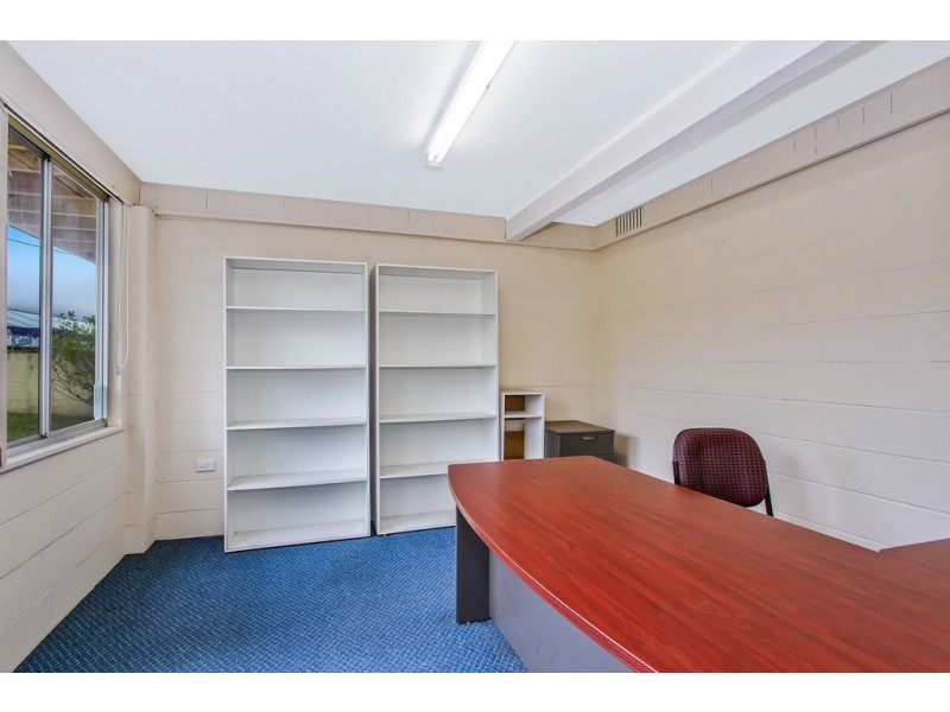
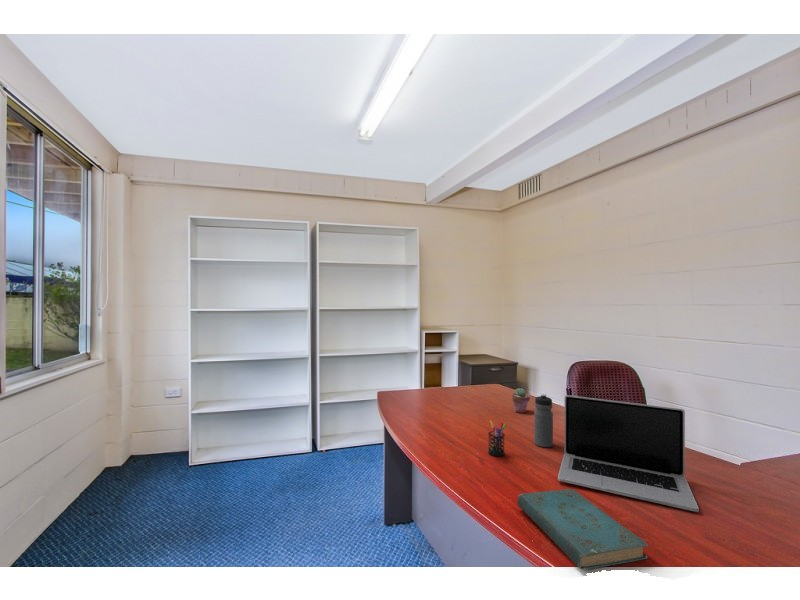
+ potted succulent (520, 399)
+ book (575, 523)
+ laptop (621, 445)
+ pen holder (498, 436)
+ water bottle (543, 419)
